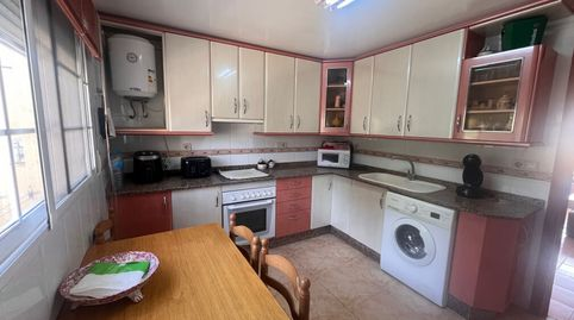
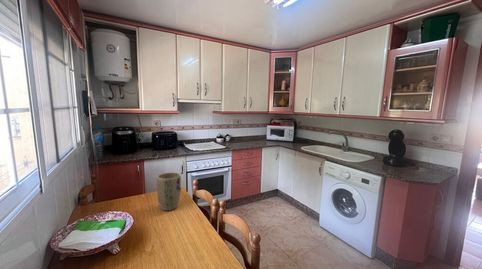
+ plant pot (169, 191)
